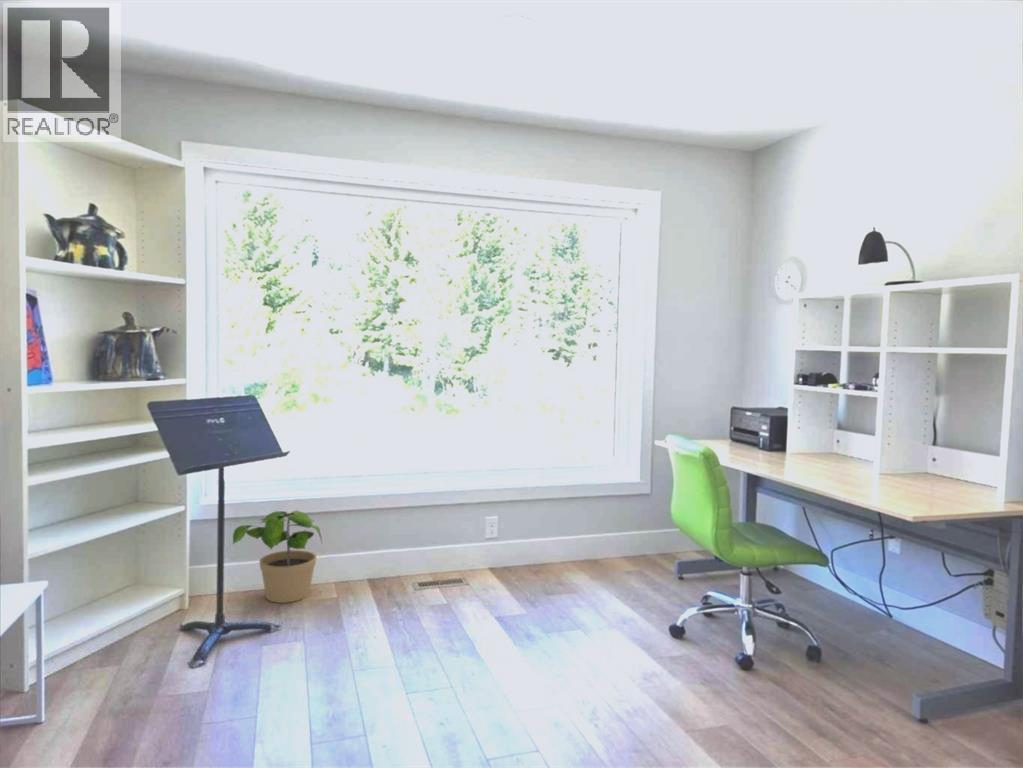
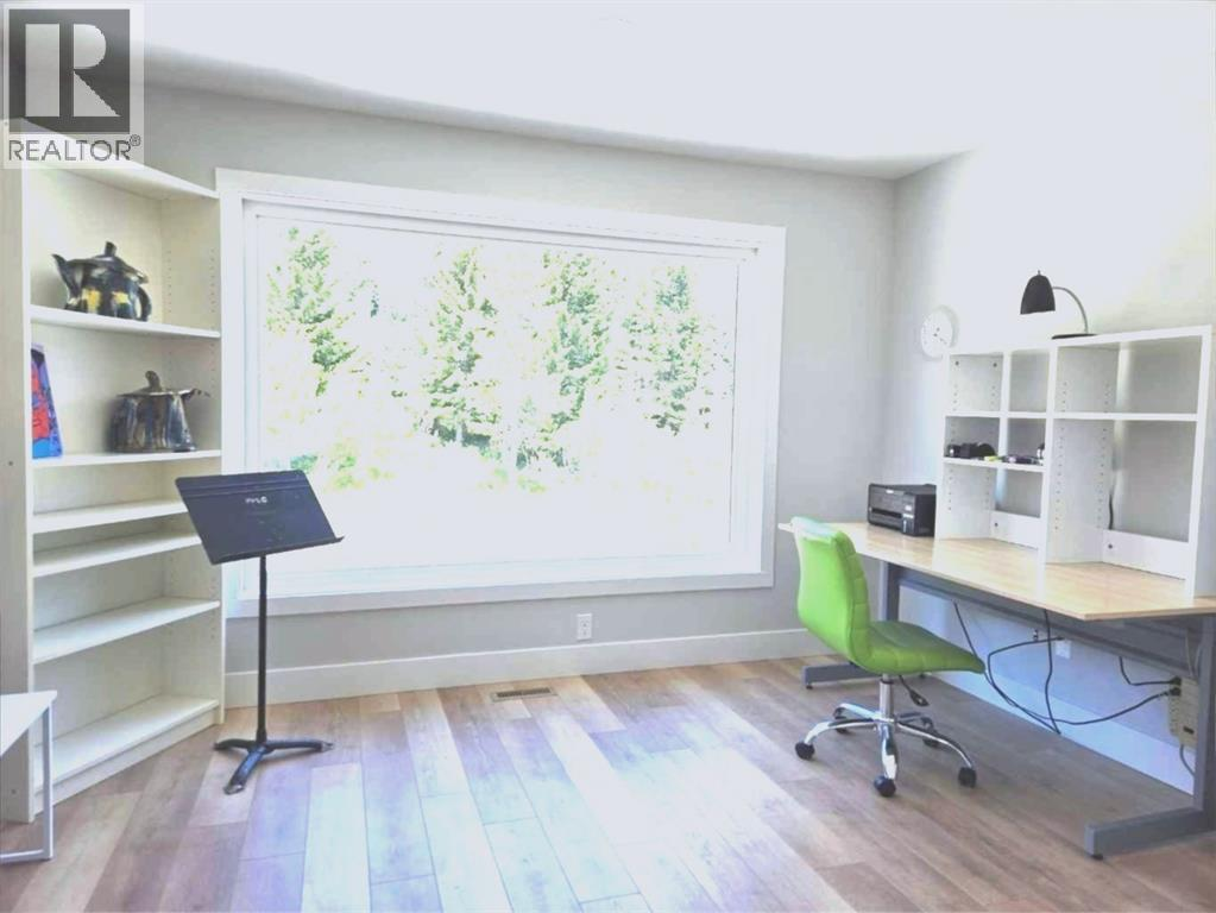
- potted plant (277, 556)
